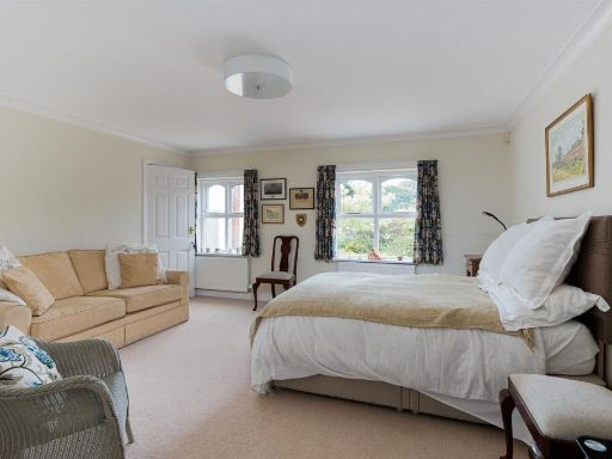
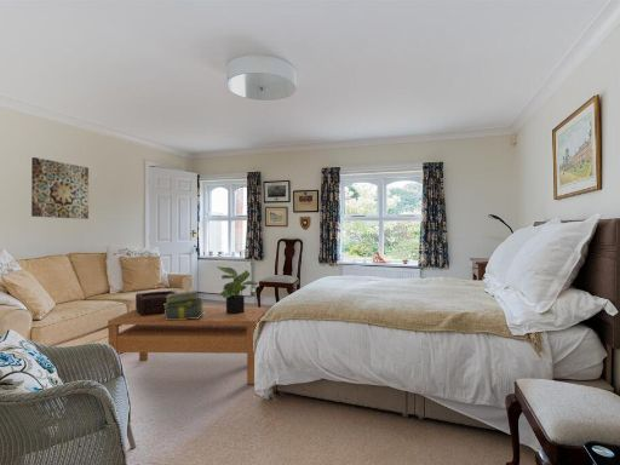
+ decorative container (157, 302)
+ potted plant (235, 288)
+ stack of books (183, 304)
+ coffee table (193, 341)
+ wall art (62, 190)
